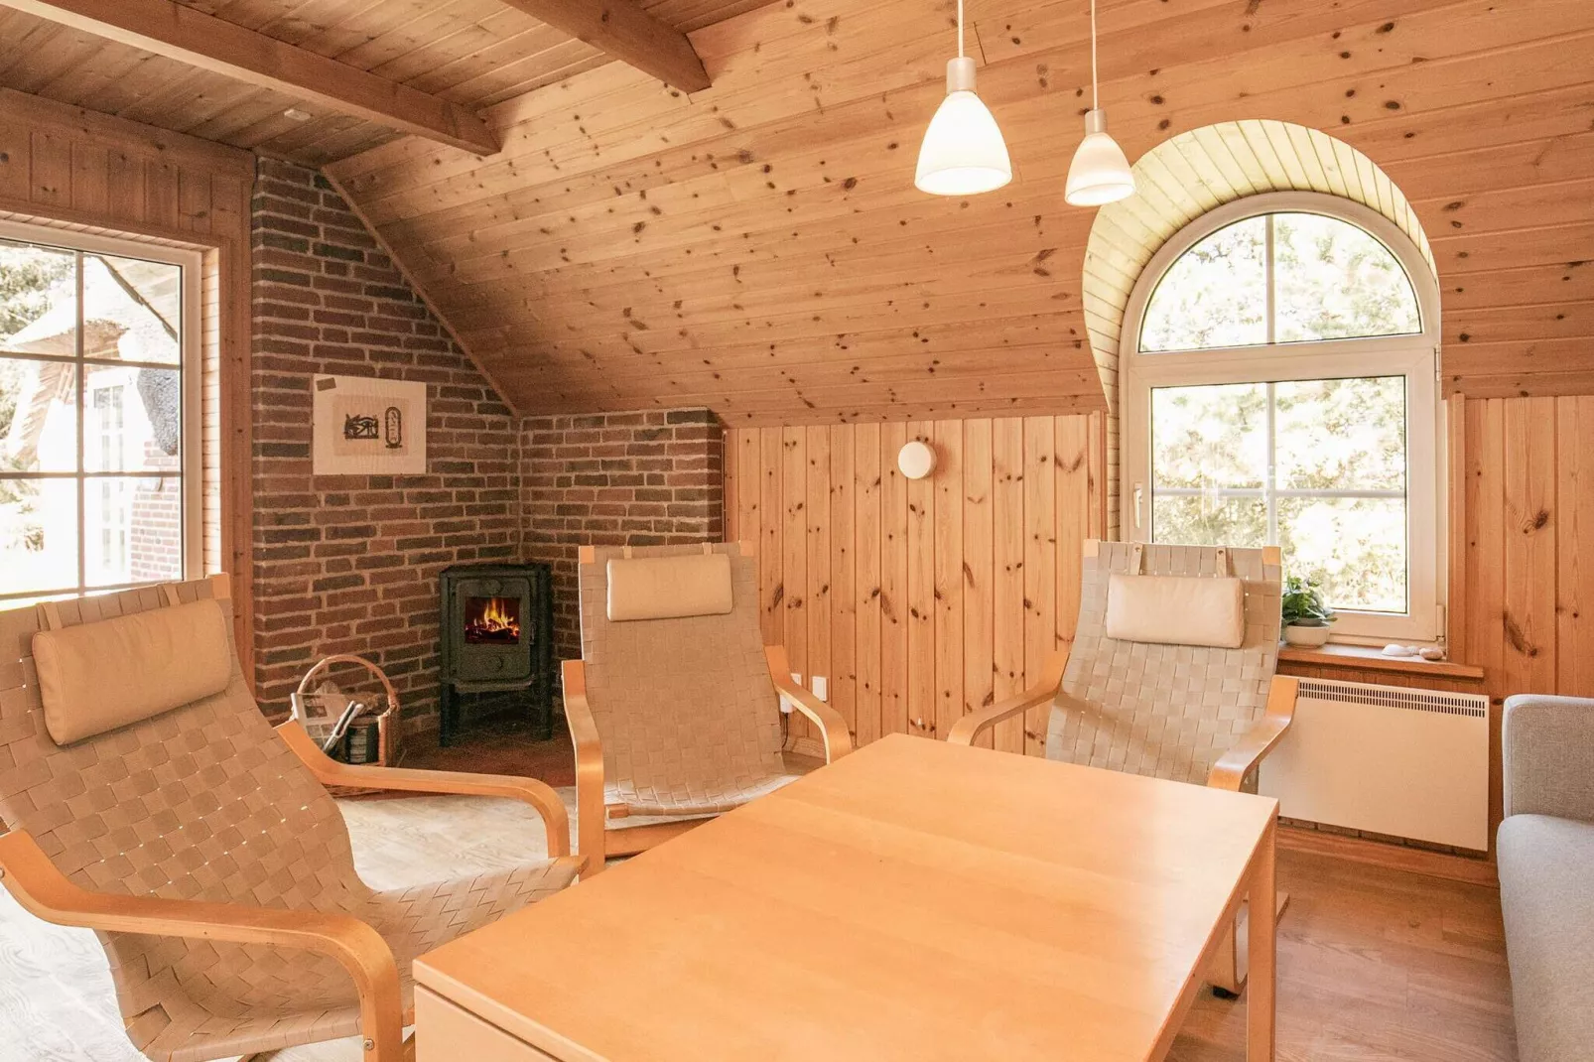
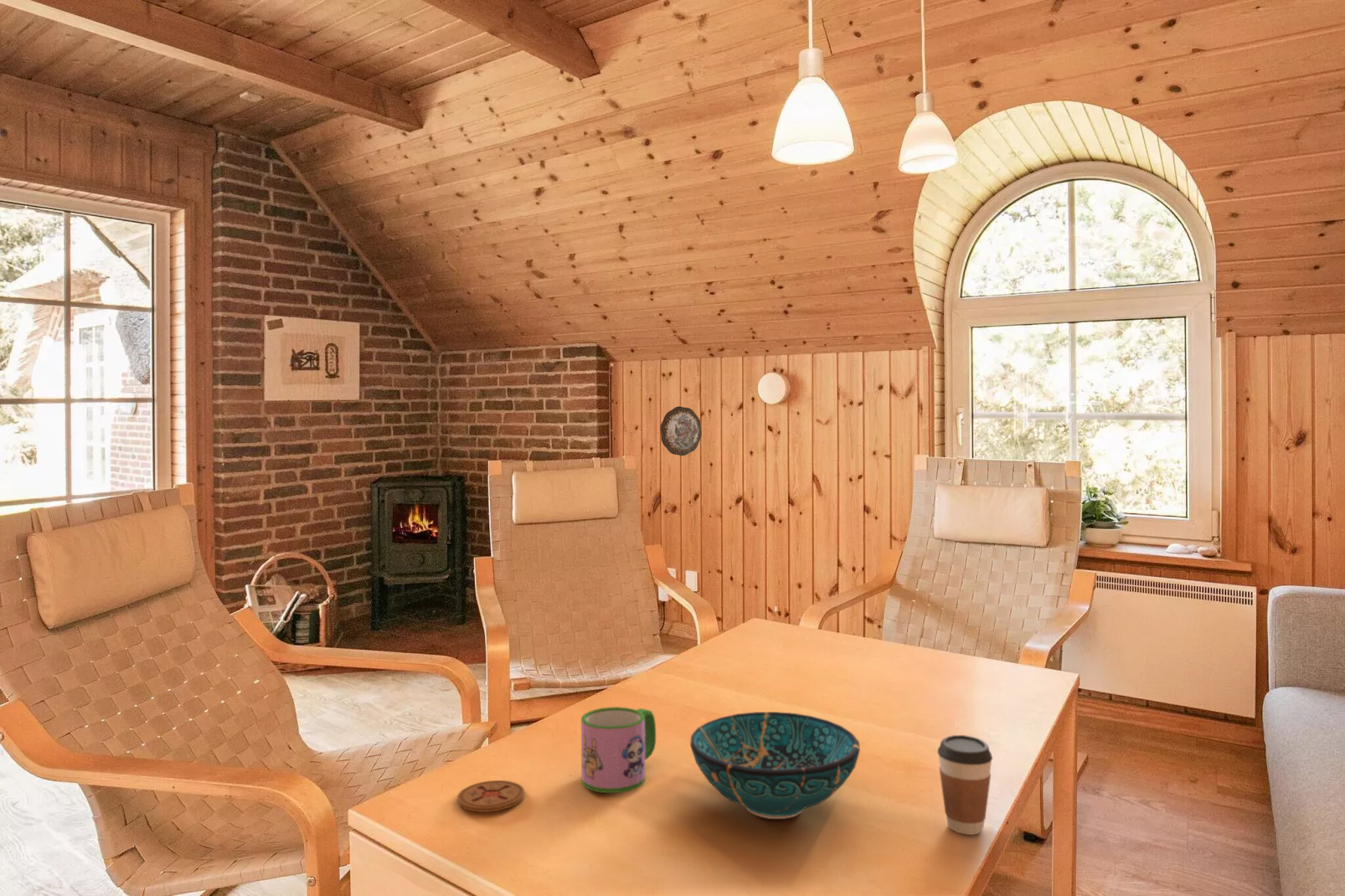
+ coffee cup (965, 785)
+ decorative bowl (774, 772)
+ mug (622, 744)
+ decorative plate (682, 430)
+ coaster (491, 796)
